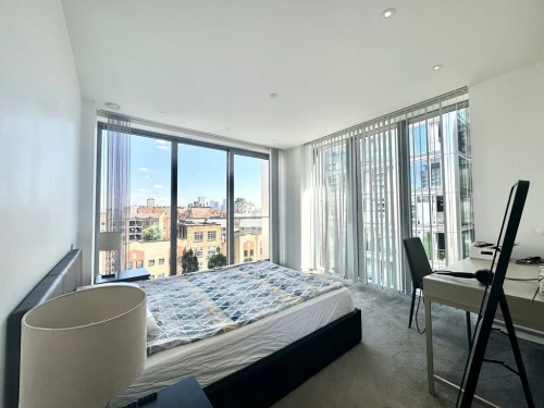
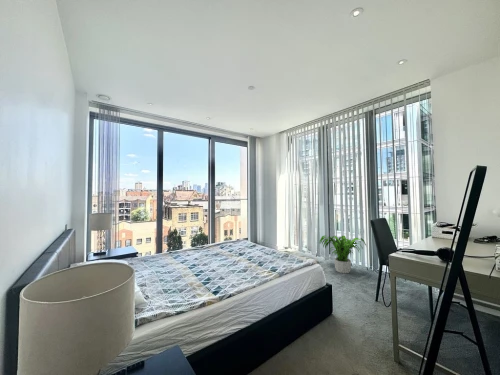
+ potted plant (343, 253)
